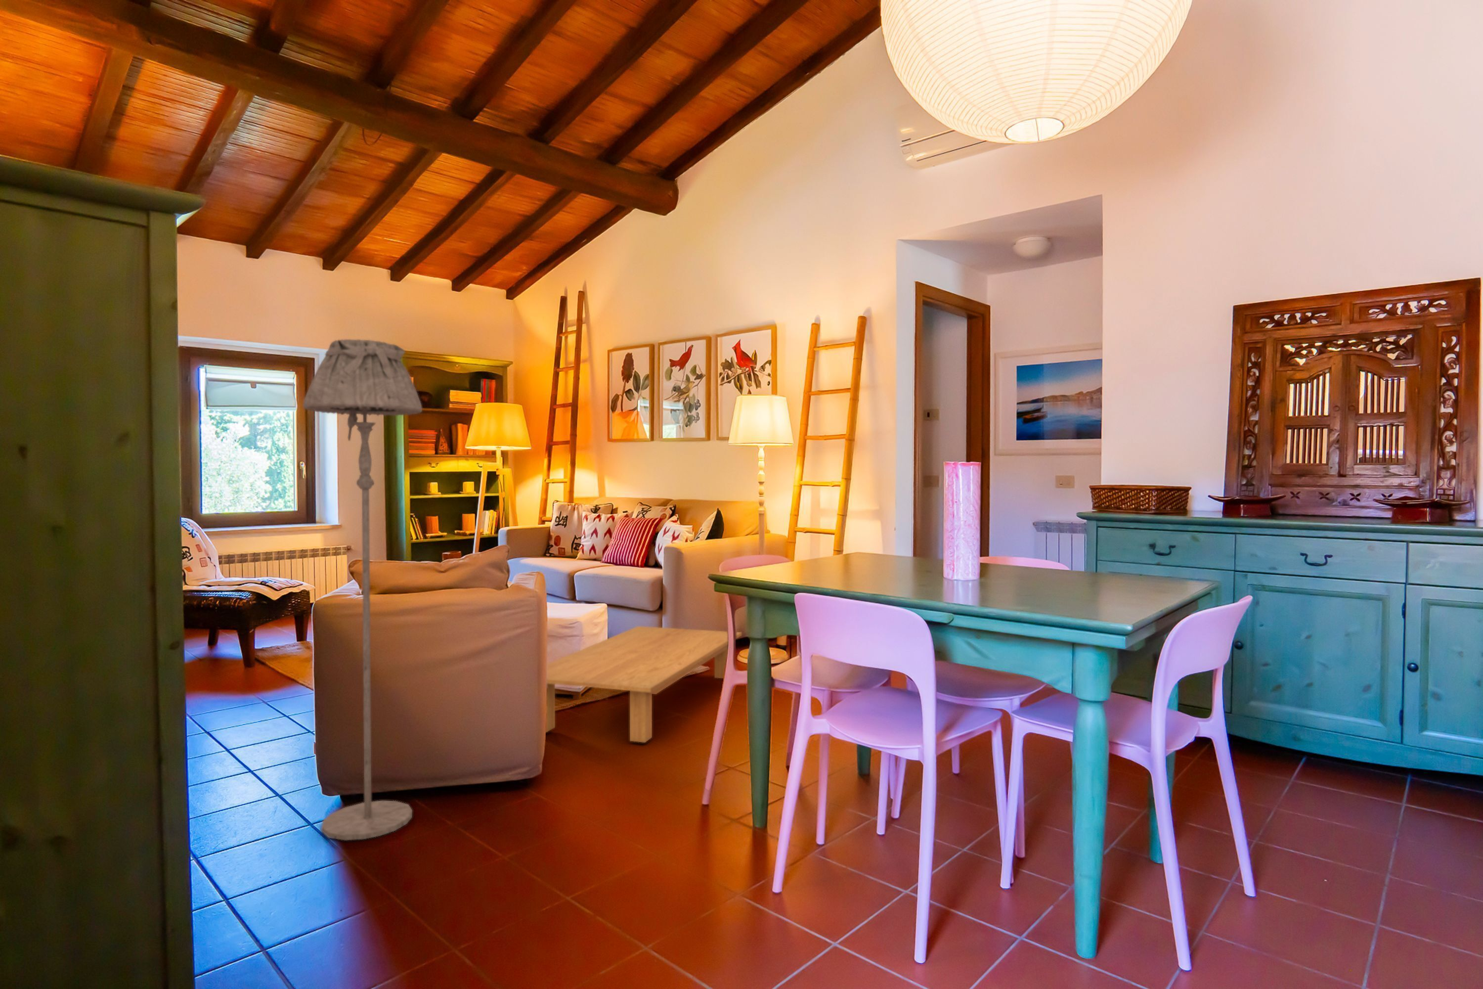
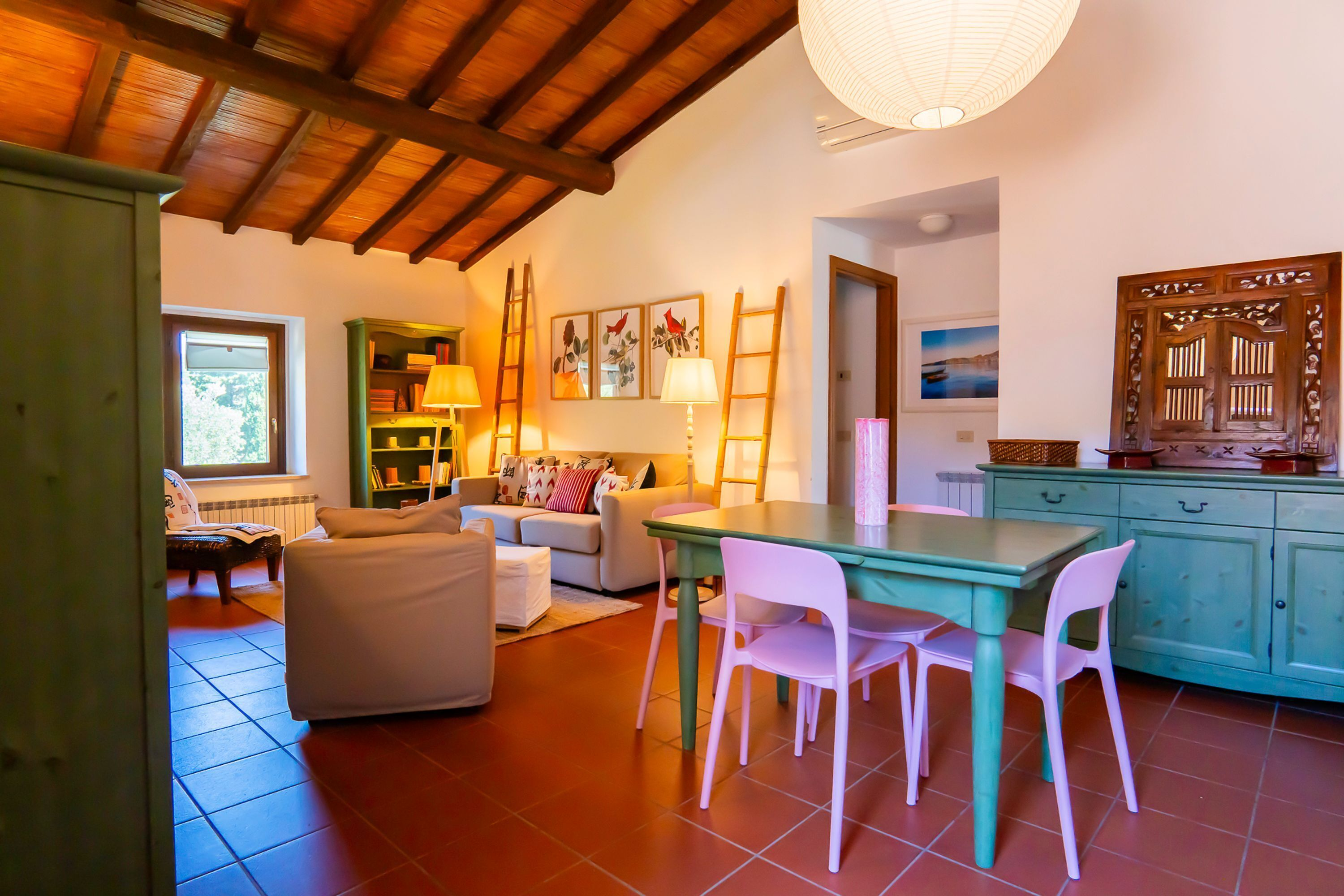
- floor lamp (365, 584)
- coffee table (643, 677)
